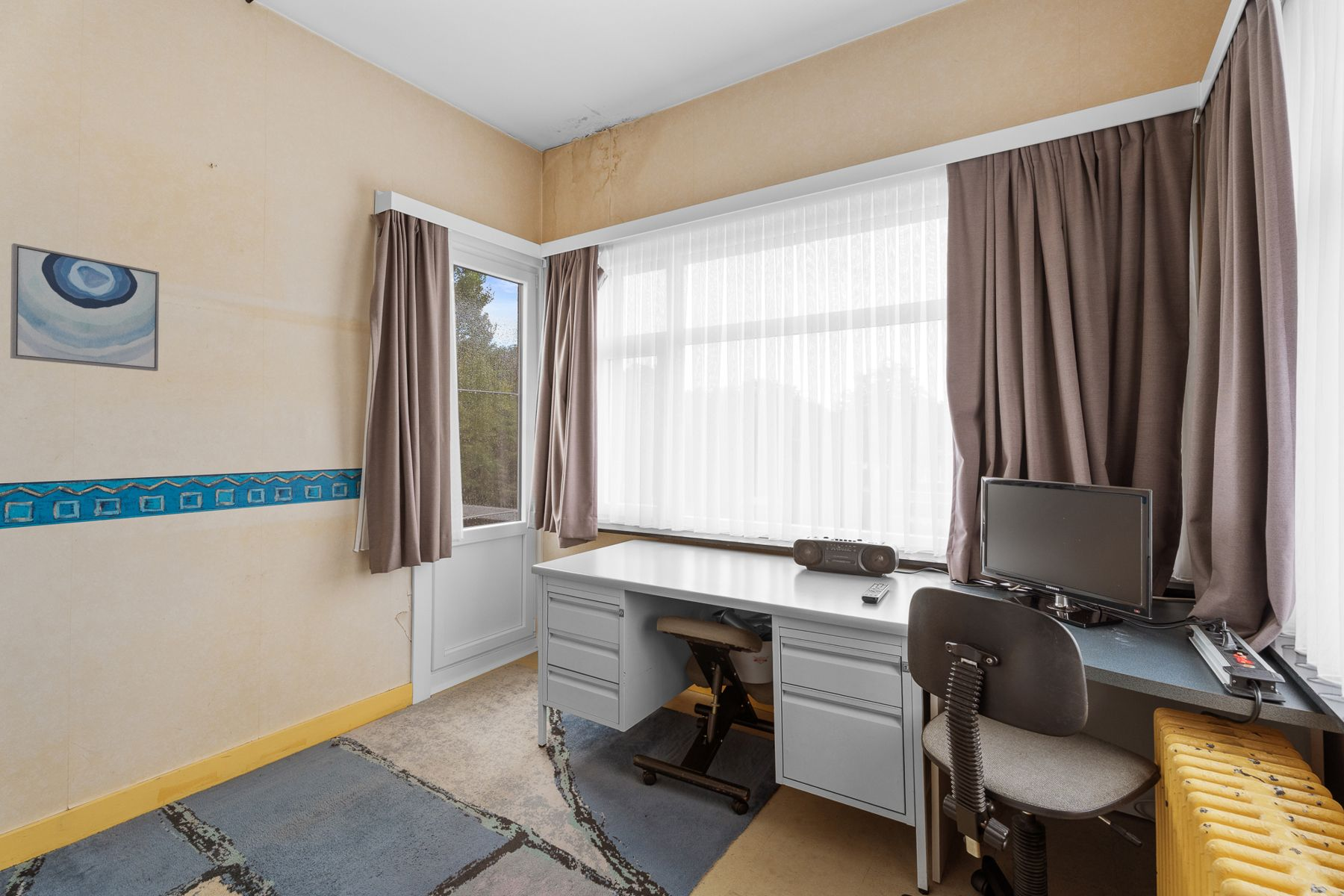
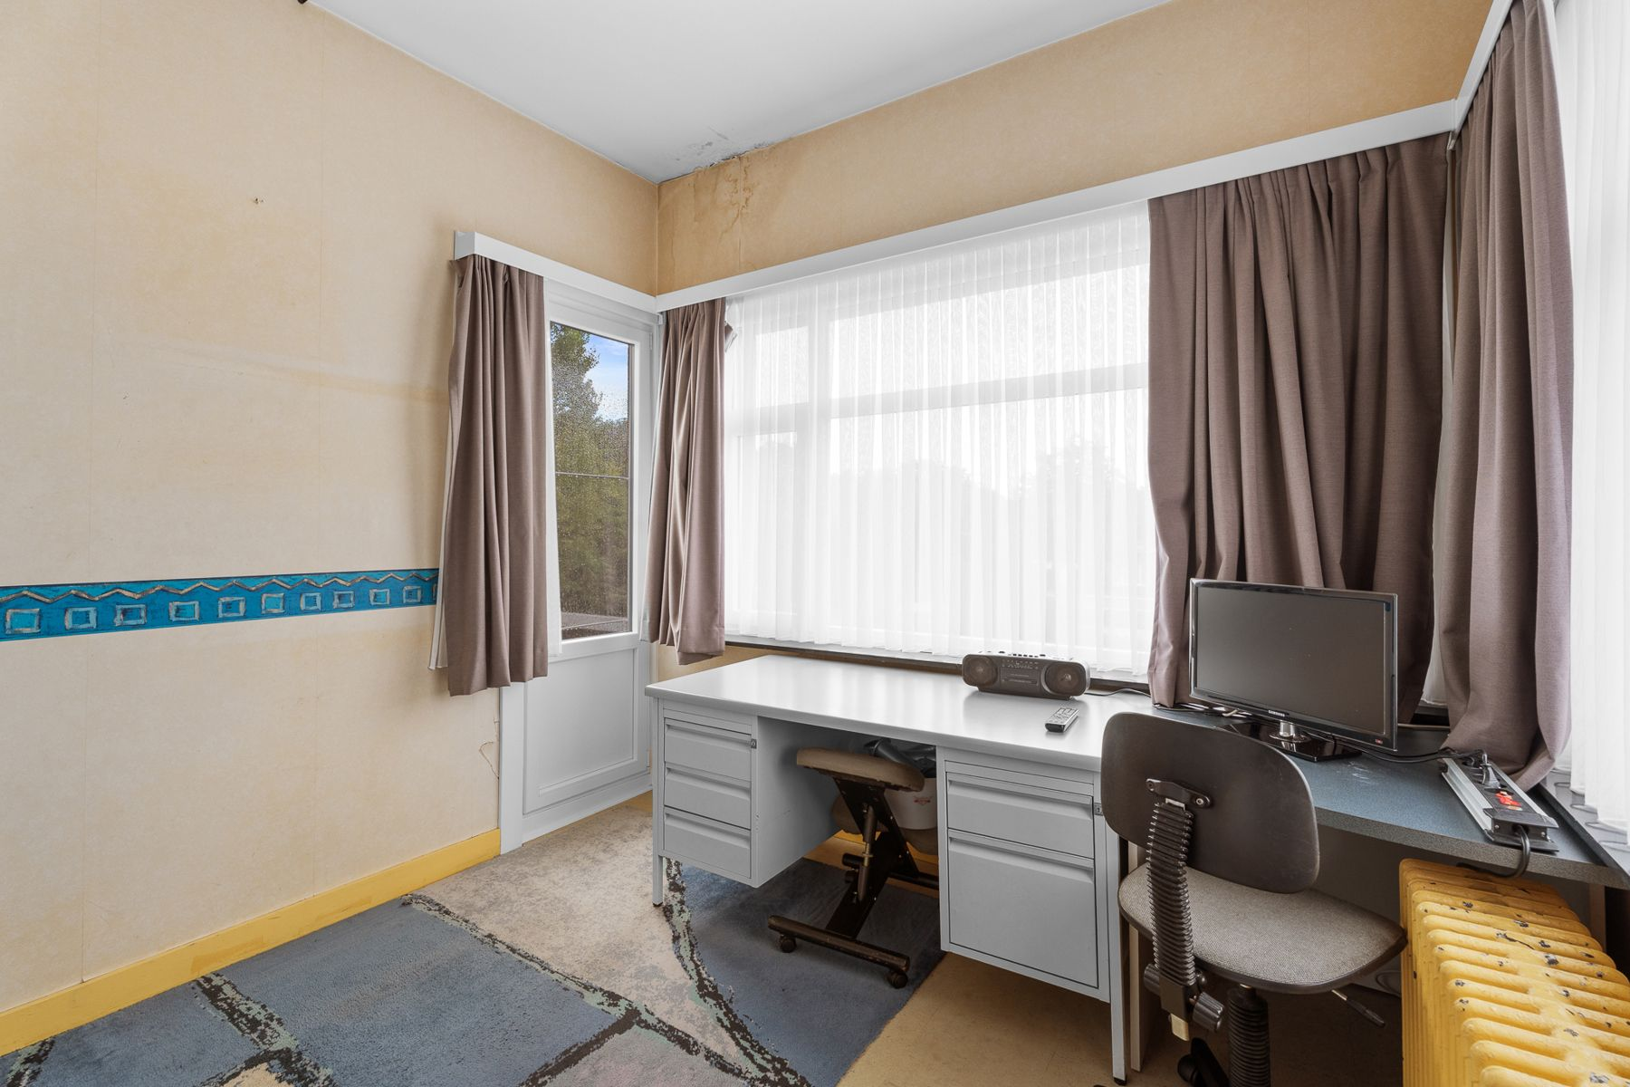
- wall art (90, 311)
